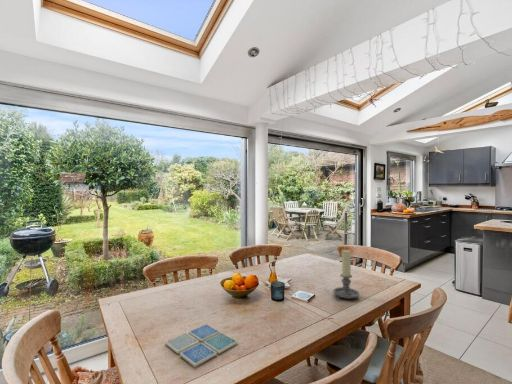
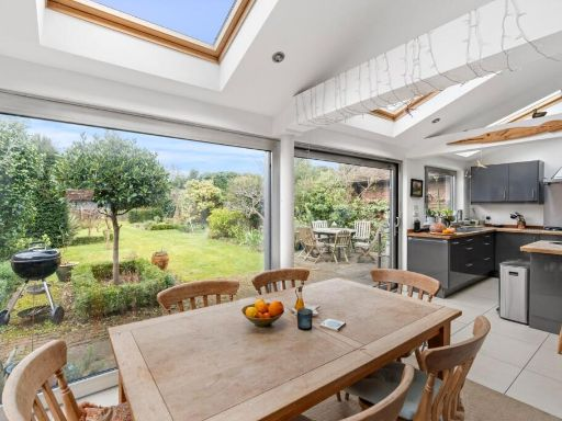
- candle holder (344, 273)
- drink coaster (201, 343)
